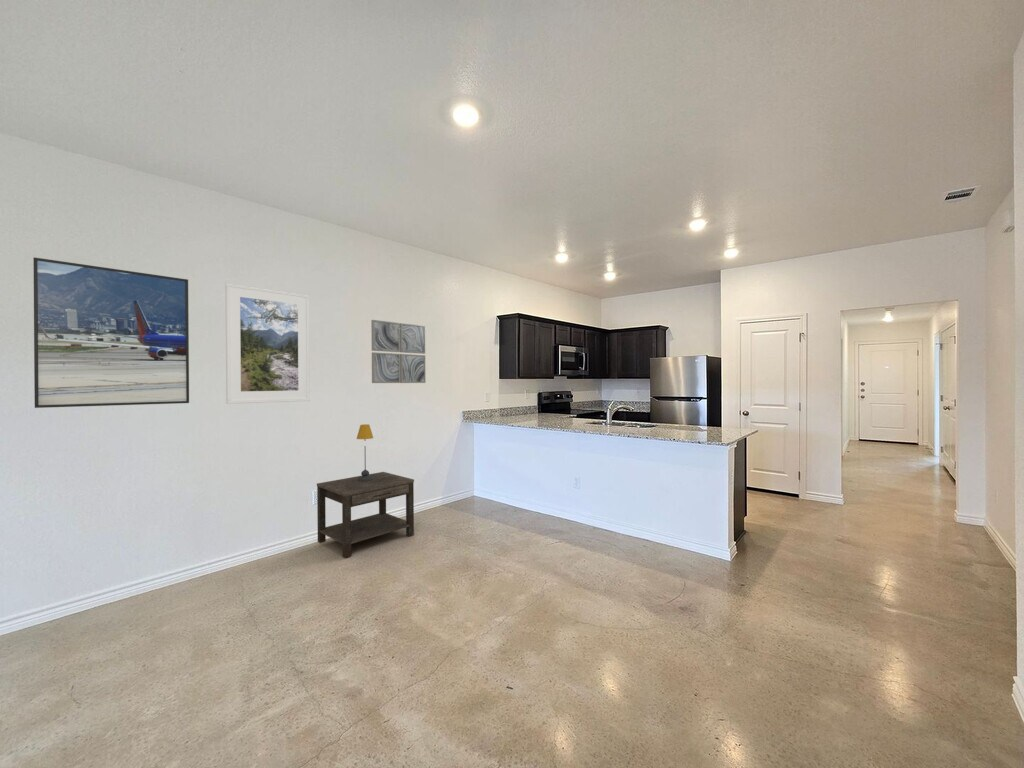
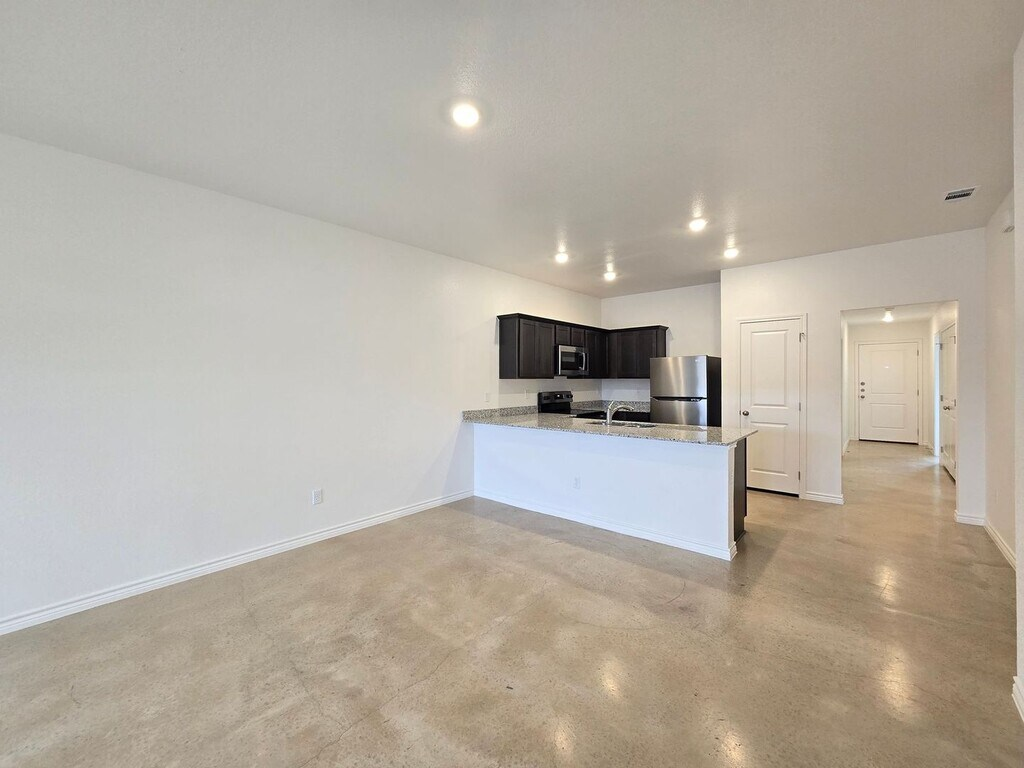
- side table (367, 516)
- table lamp (365, 452)
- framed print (270, 345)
- wall art (399, 354)
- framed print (118, 337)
